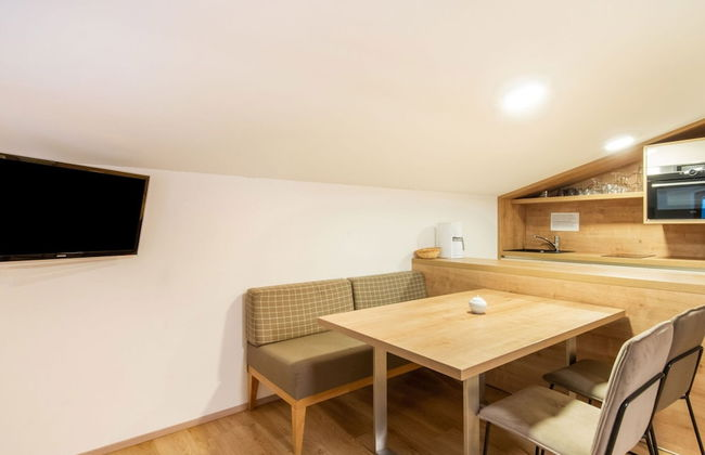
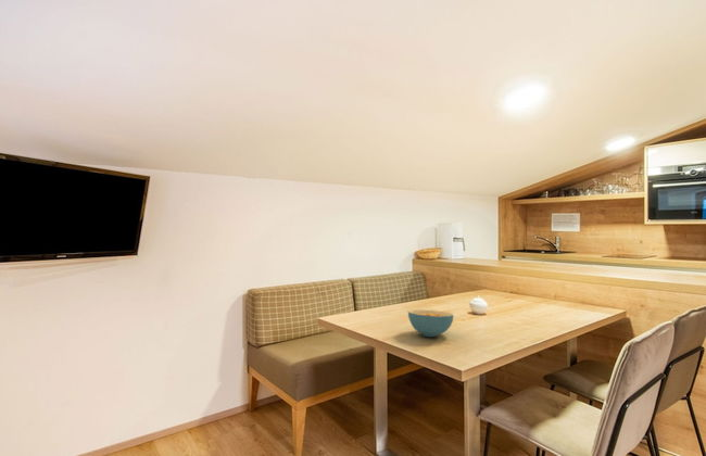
+ cereal bowl (429, 324)
